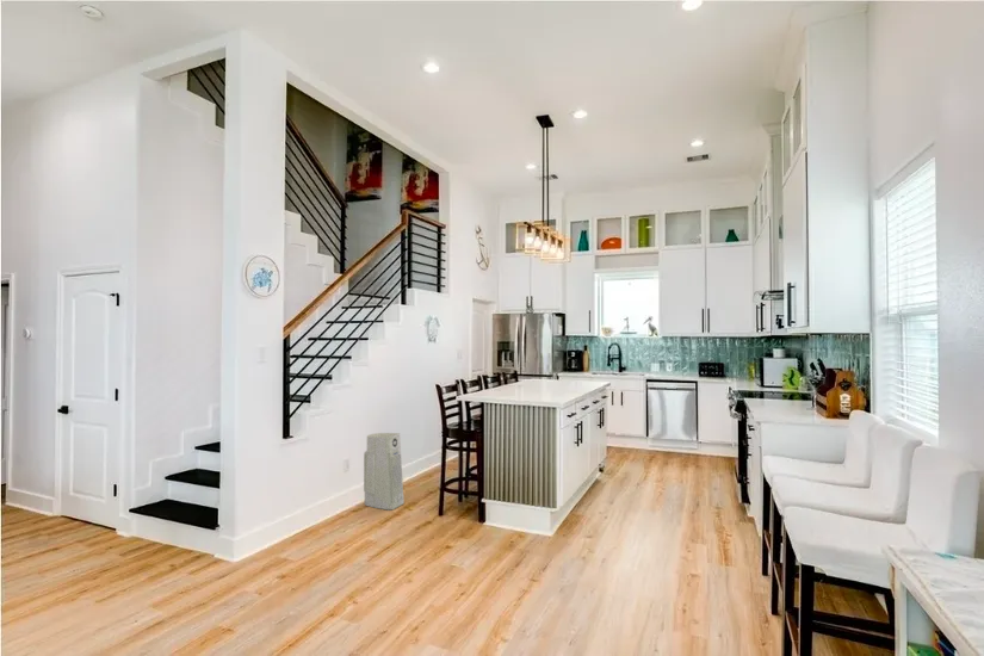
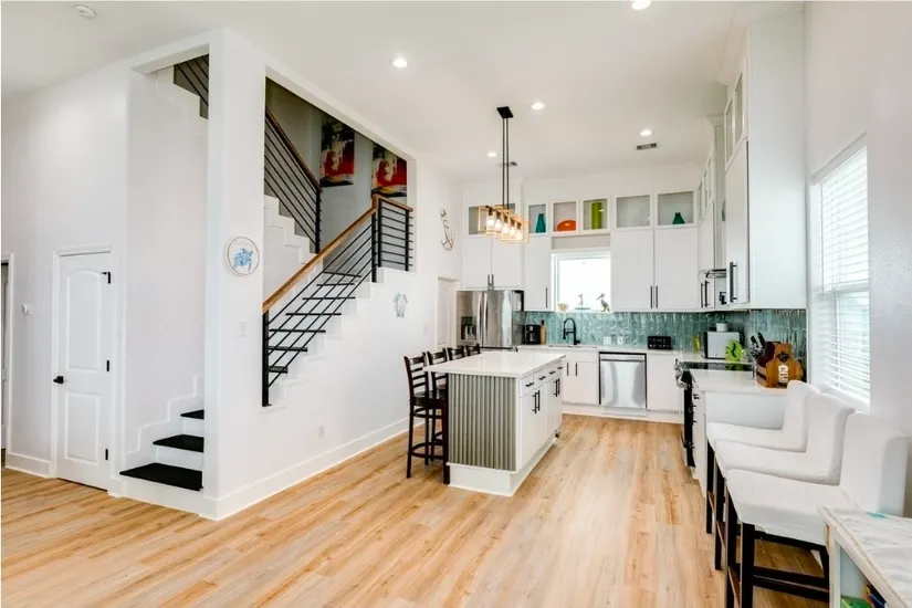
- air purifier (383, 469)
